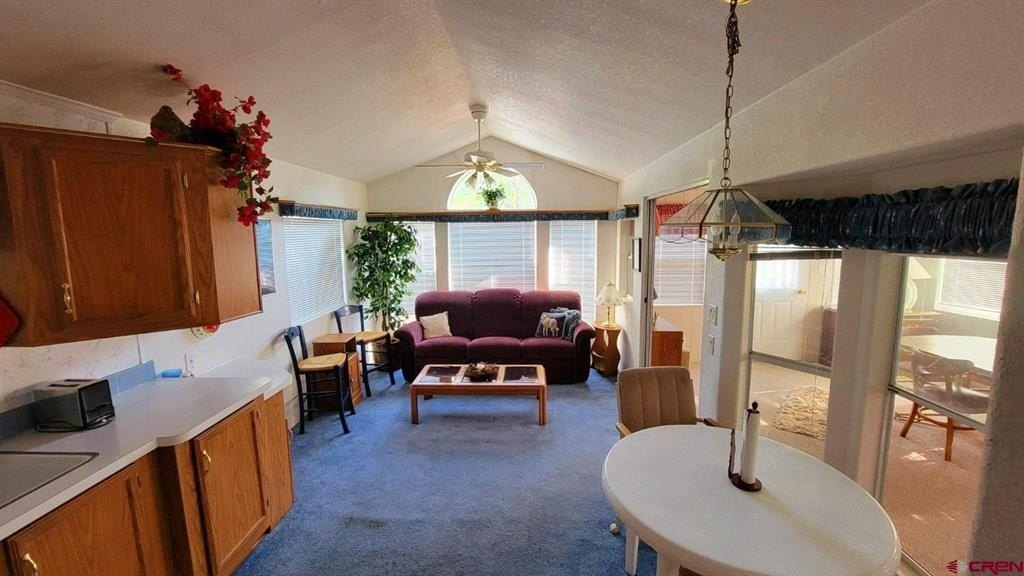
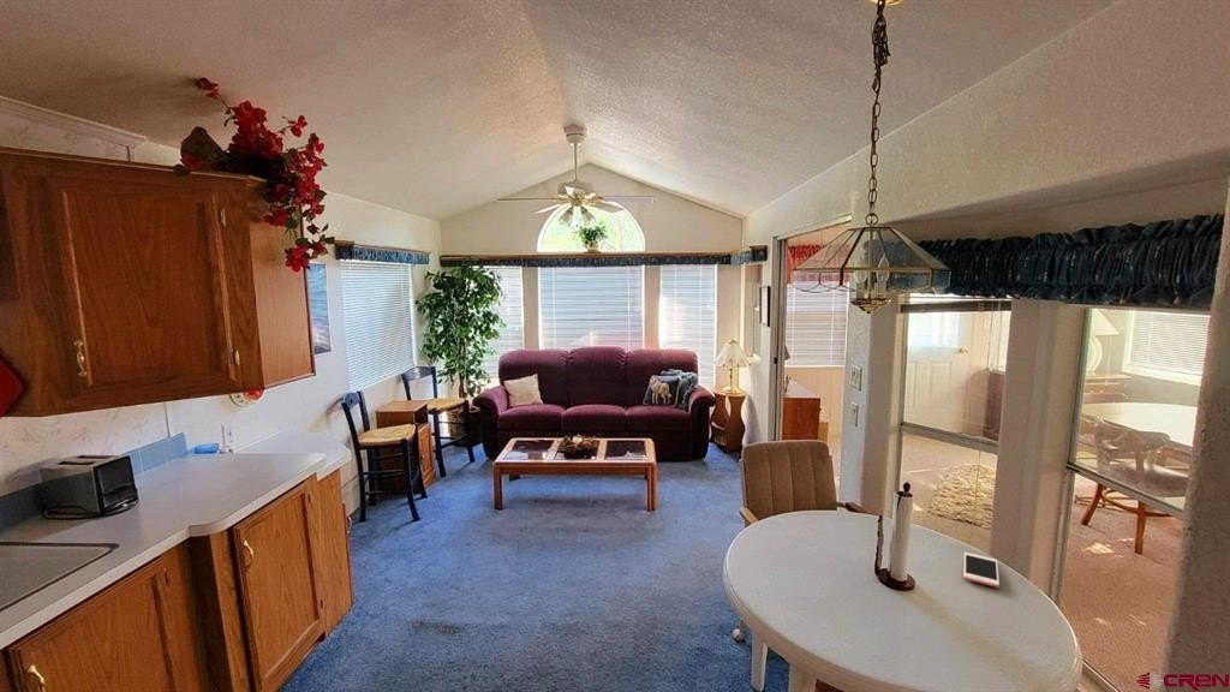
+ cell phone (980, 568)
